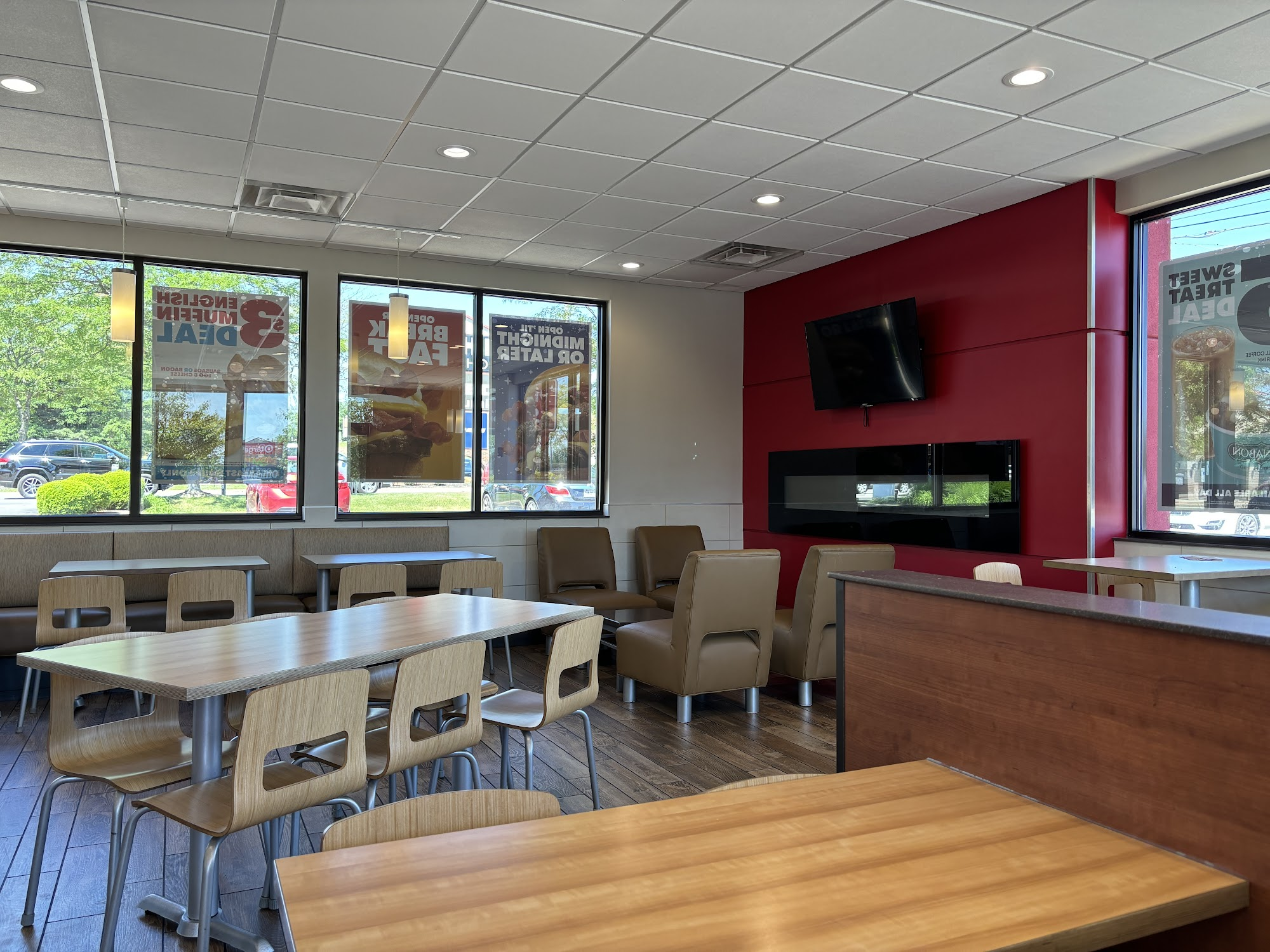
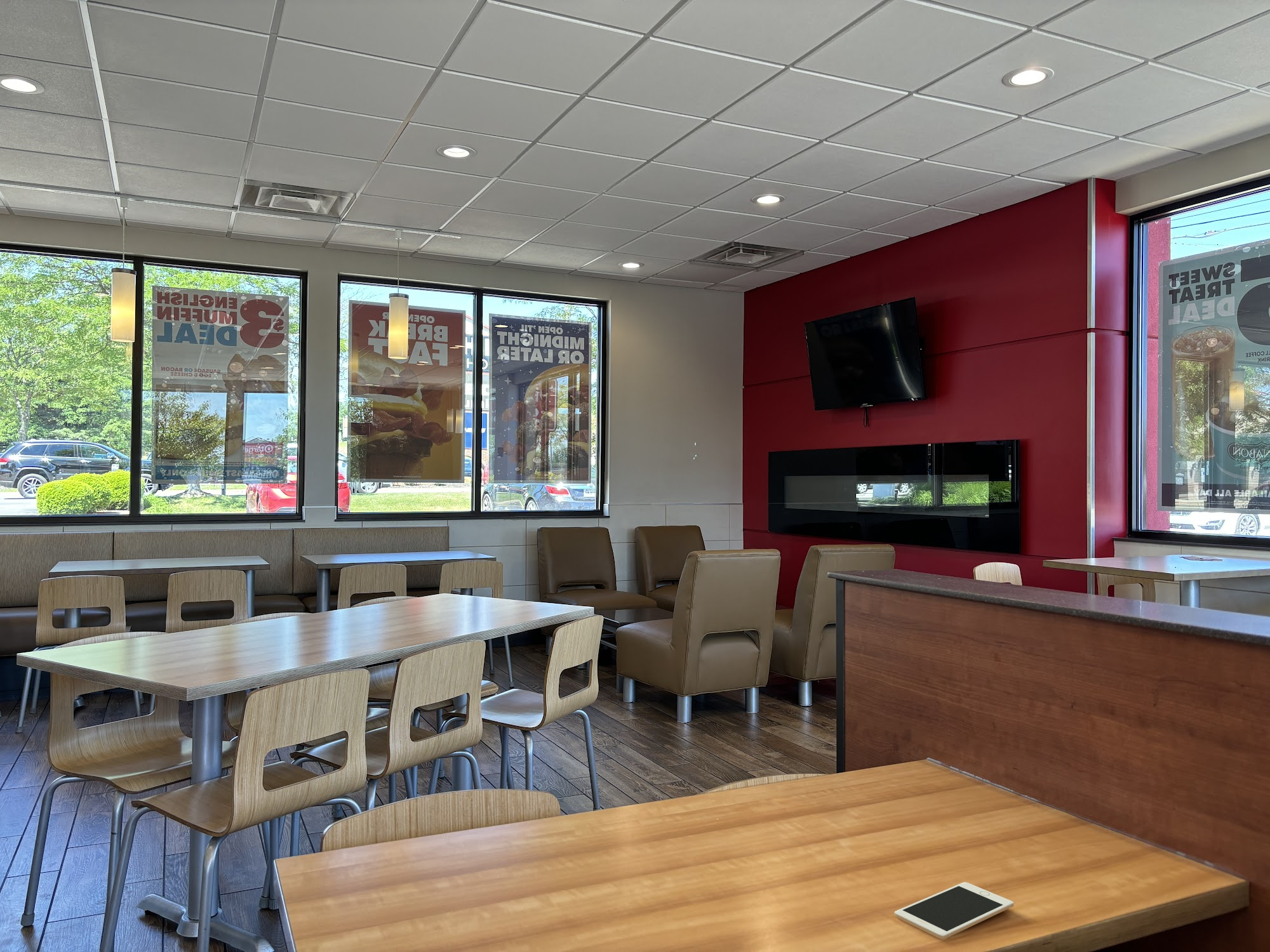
+ cell phone (954, 909)
